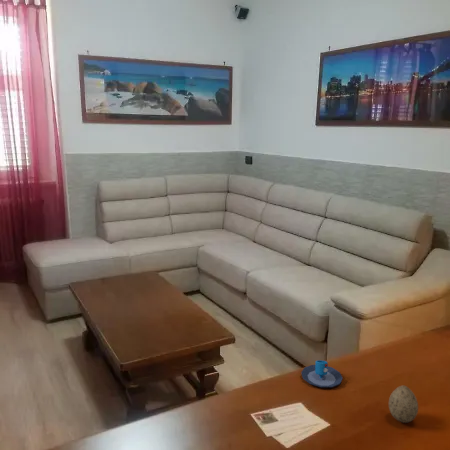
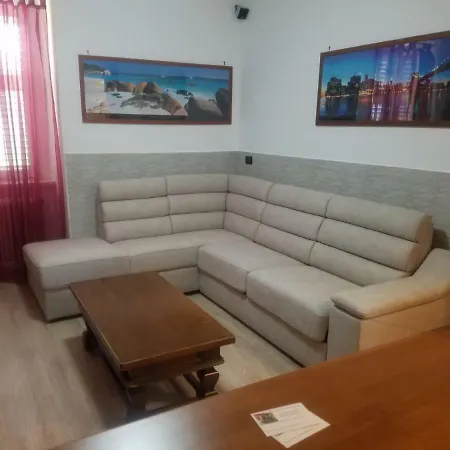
- mug (322, 370)
- decorative egg (403, 403)
